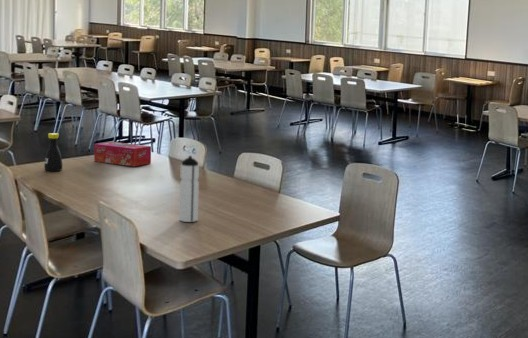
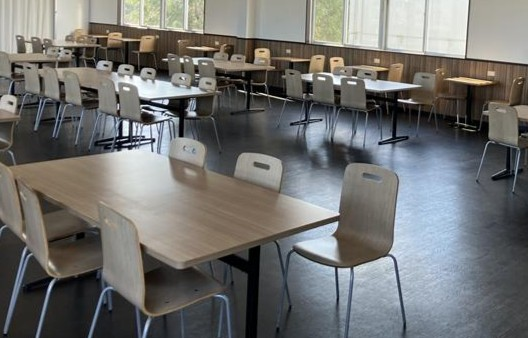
- water bottle (189, 188)
- bottle (53, 151)
- tissue box (122, 153)
